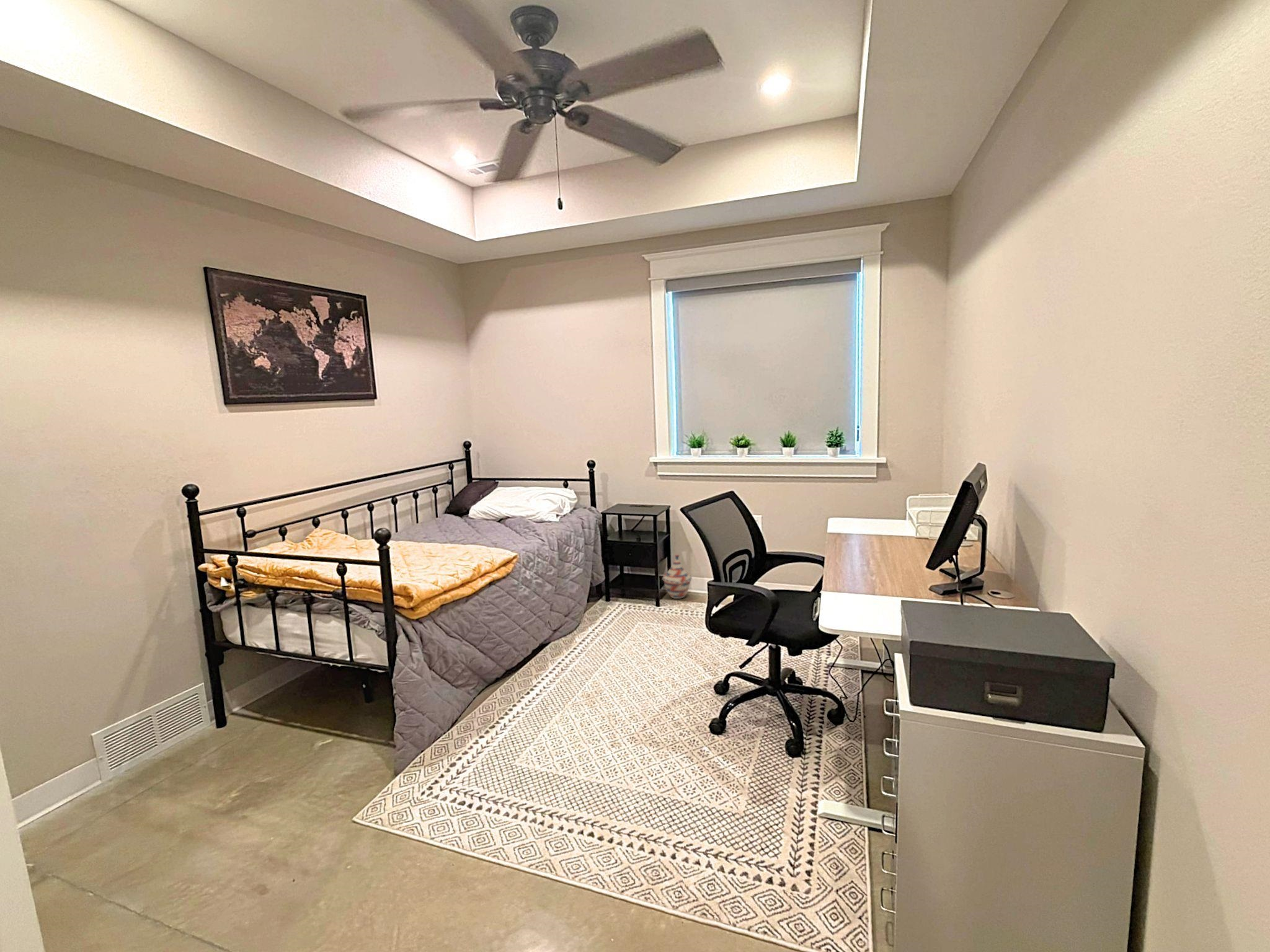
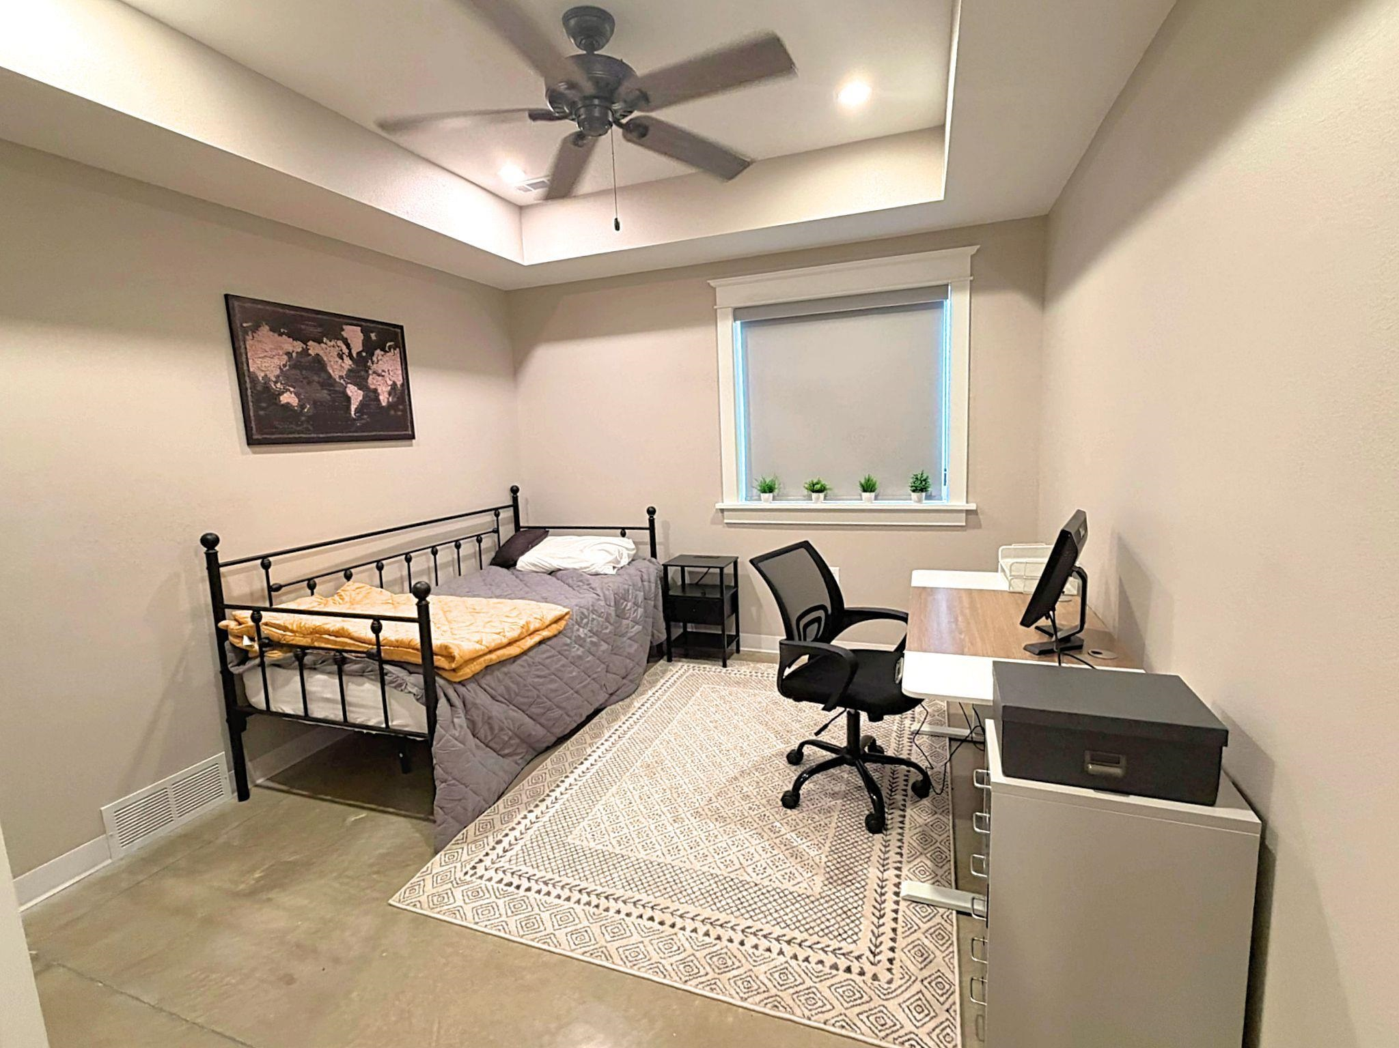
- woven basket (677, 575)
